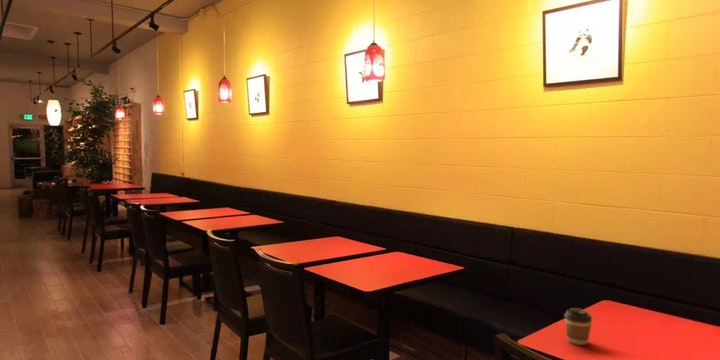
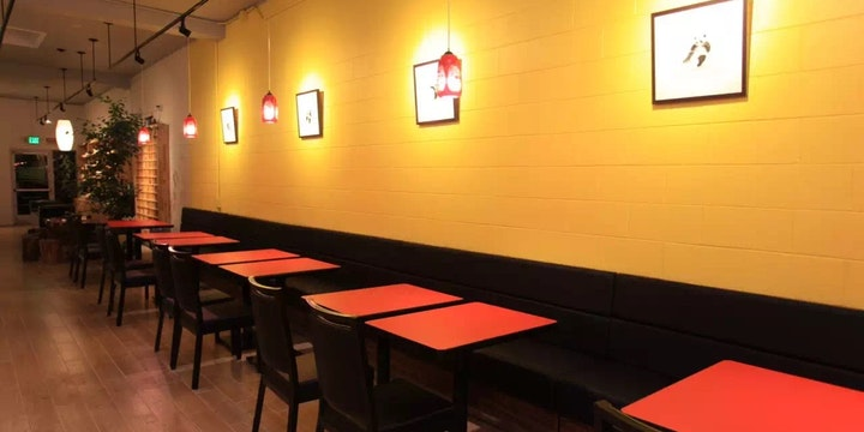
- coffee cup (577, 324)
